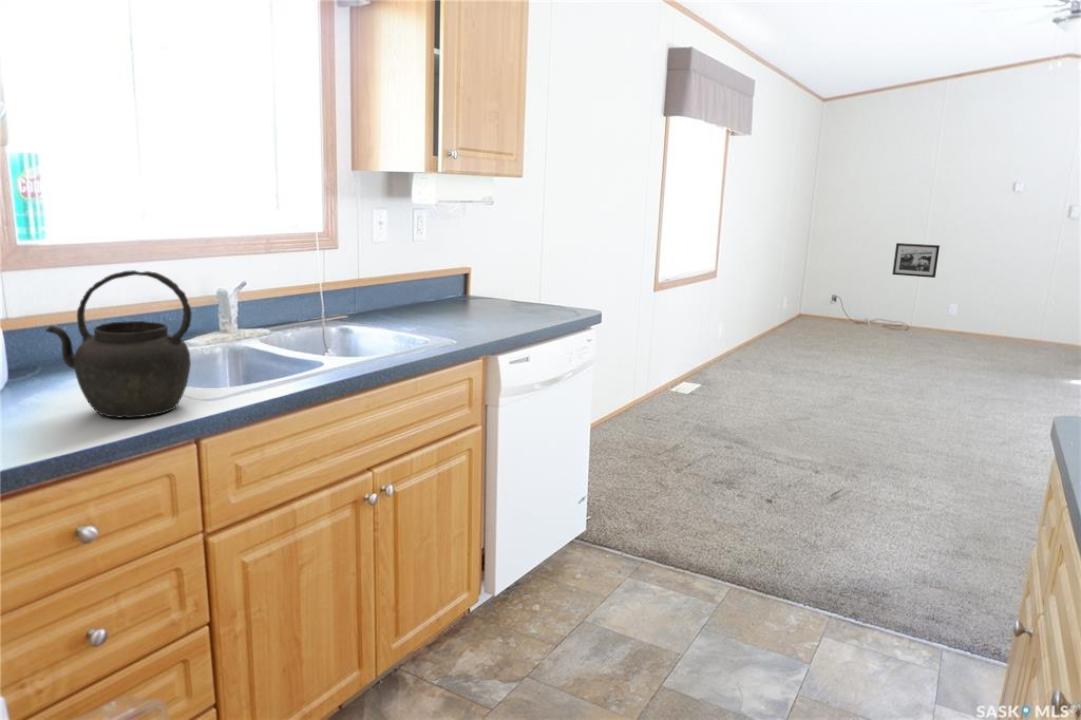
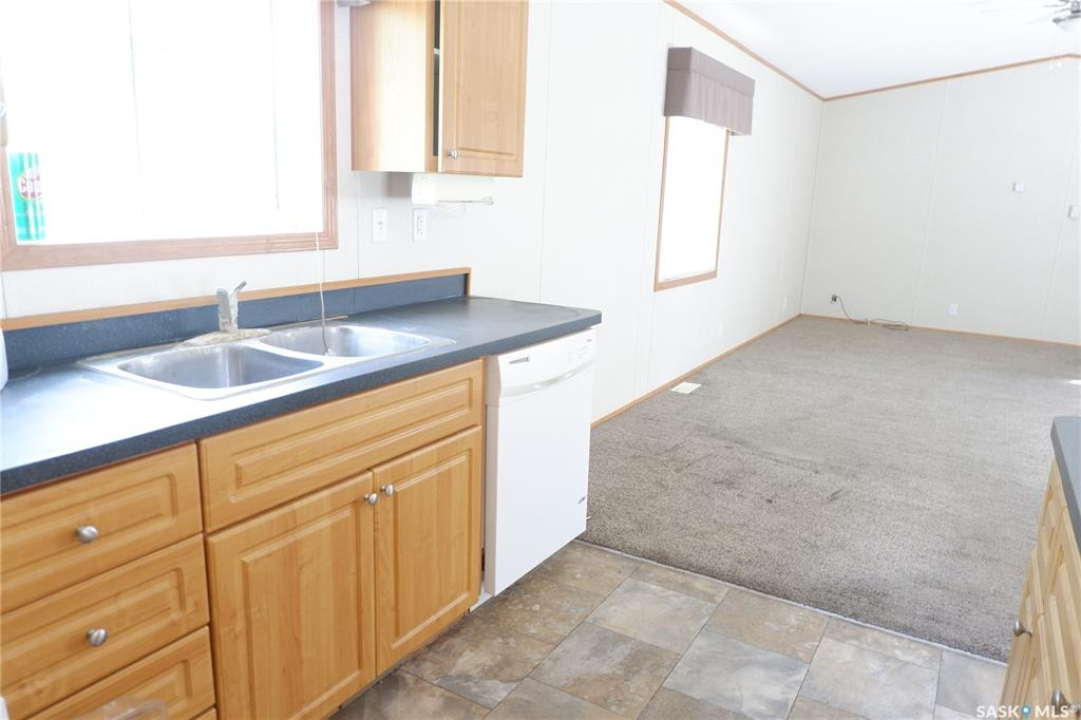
- kettle (120, 340)
- picture frame (915, 260)
